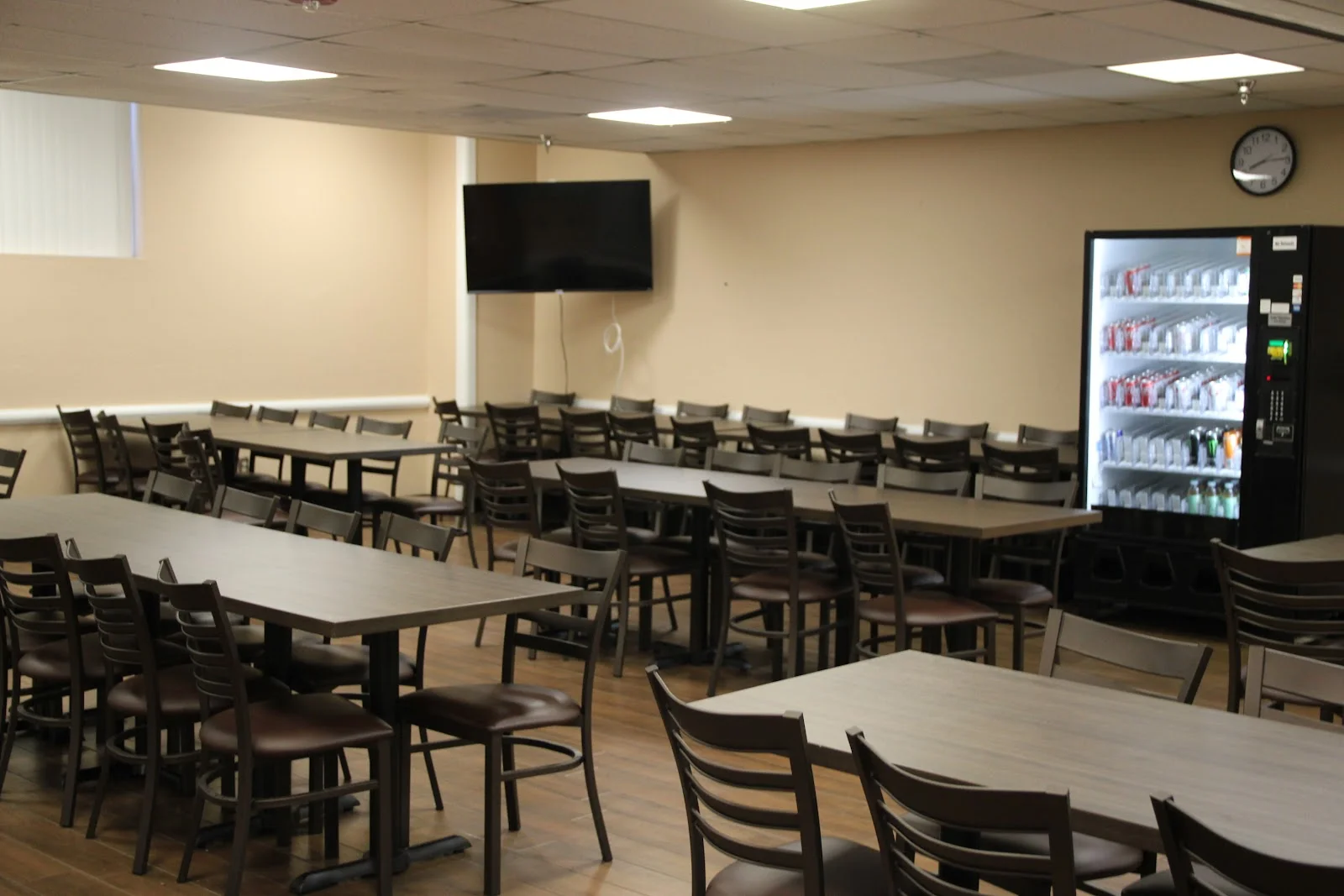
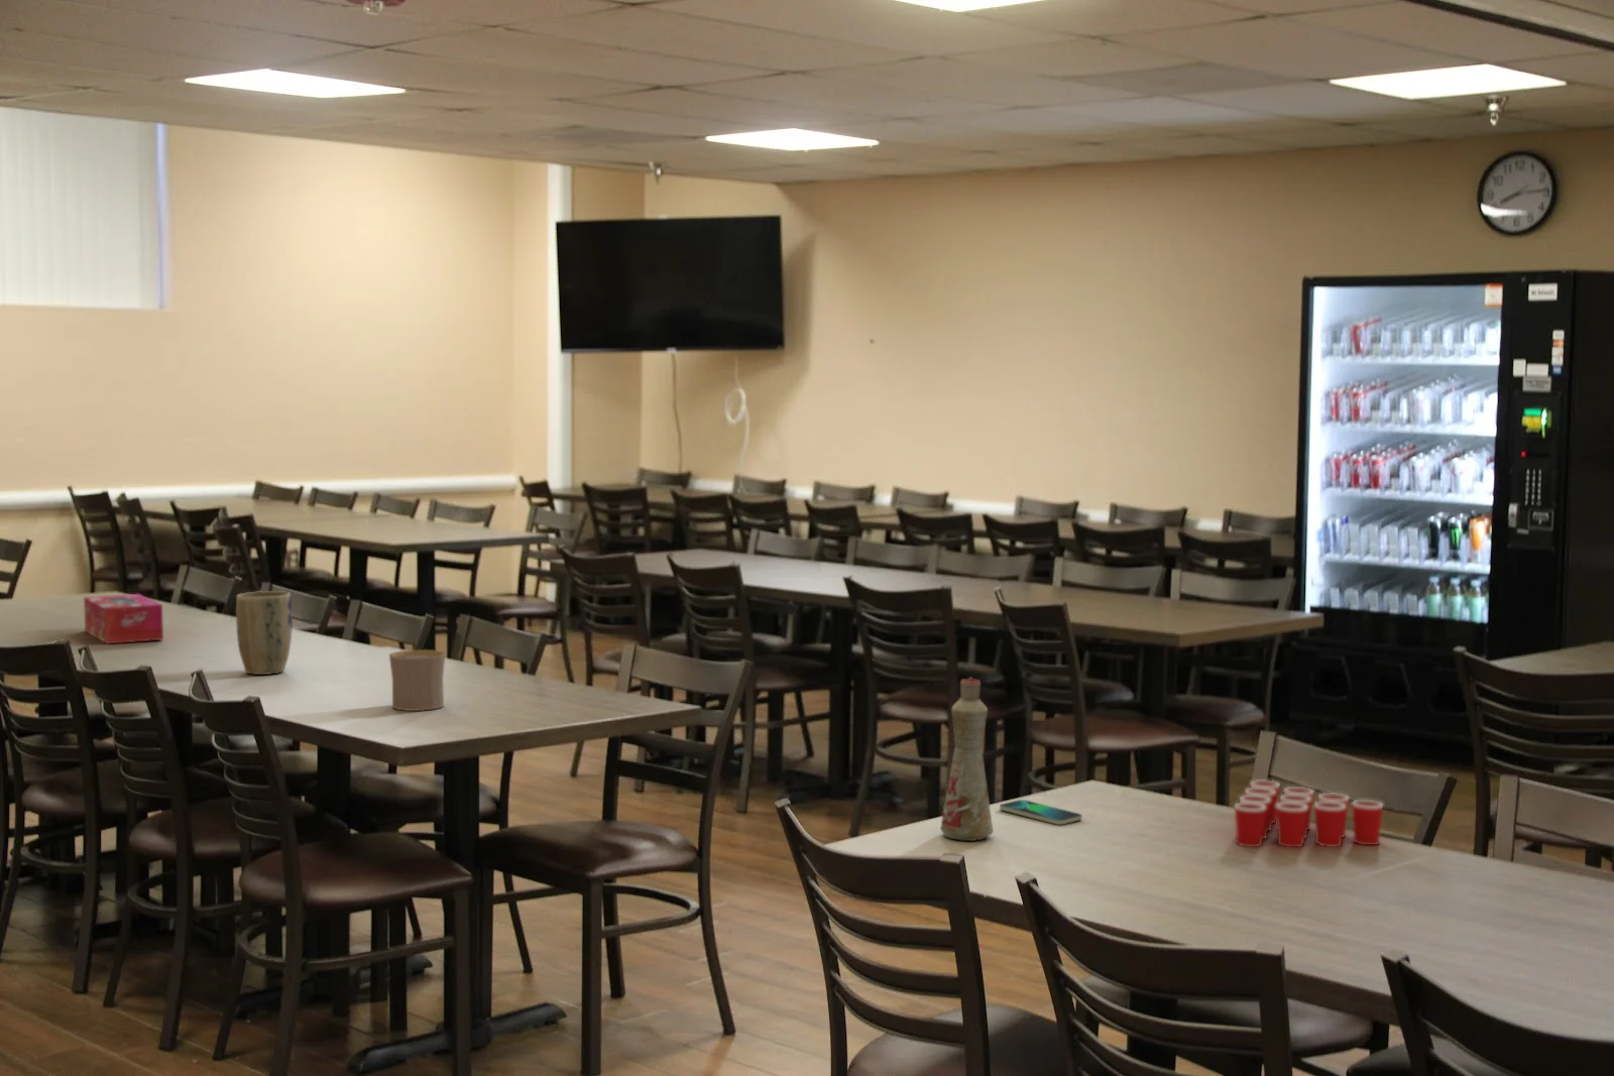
+ cup (1309, 818)
+ bottle (968, 757)
+ tissue box (122, 617)
+ plant pot (264, 633)
+ smartphone (1040, 812)
+ cup (418, 680)
